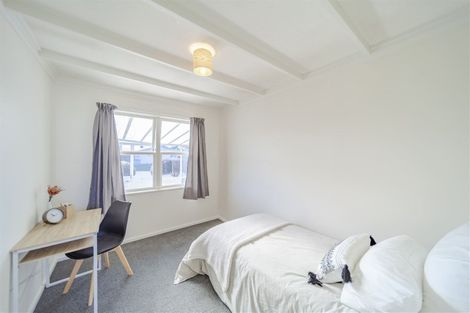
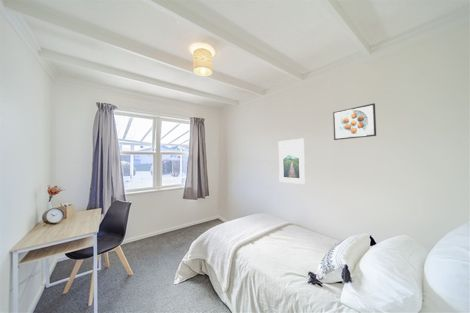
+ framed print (291, 161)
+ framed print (352, 123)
